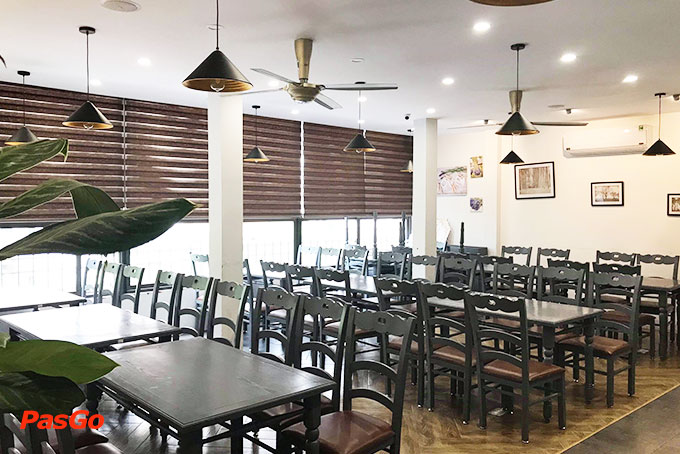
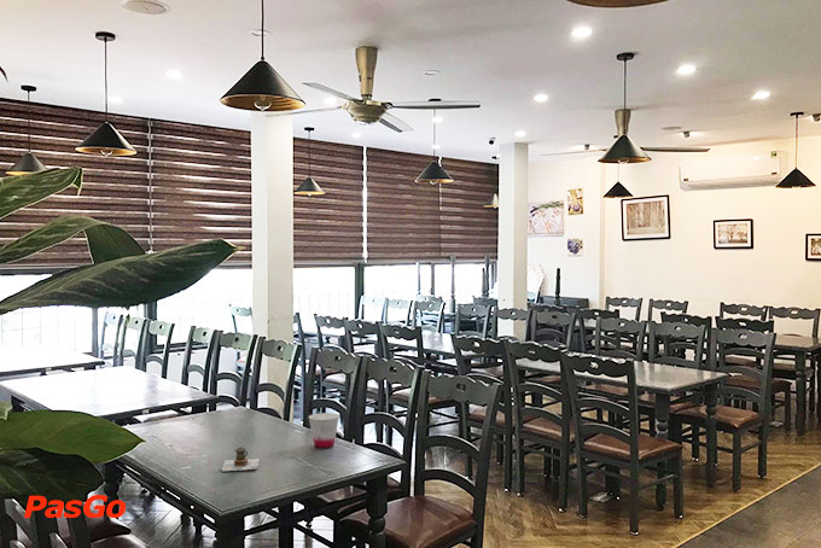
+ teapot (240, 455)
+ cup (324, 431)
